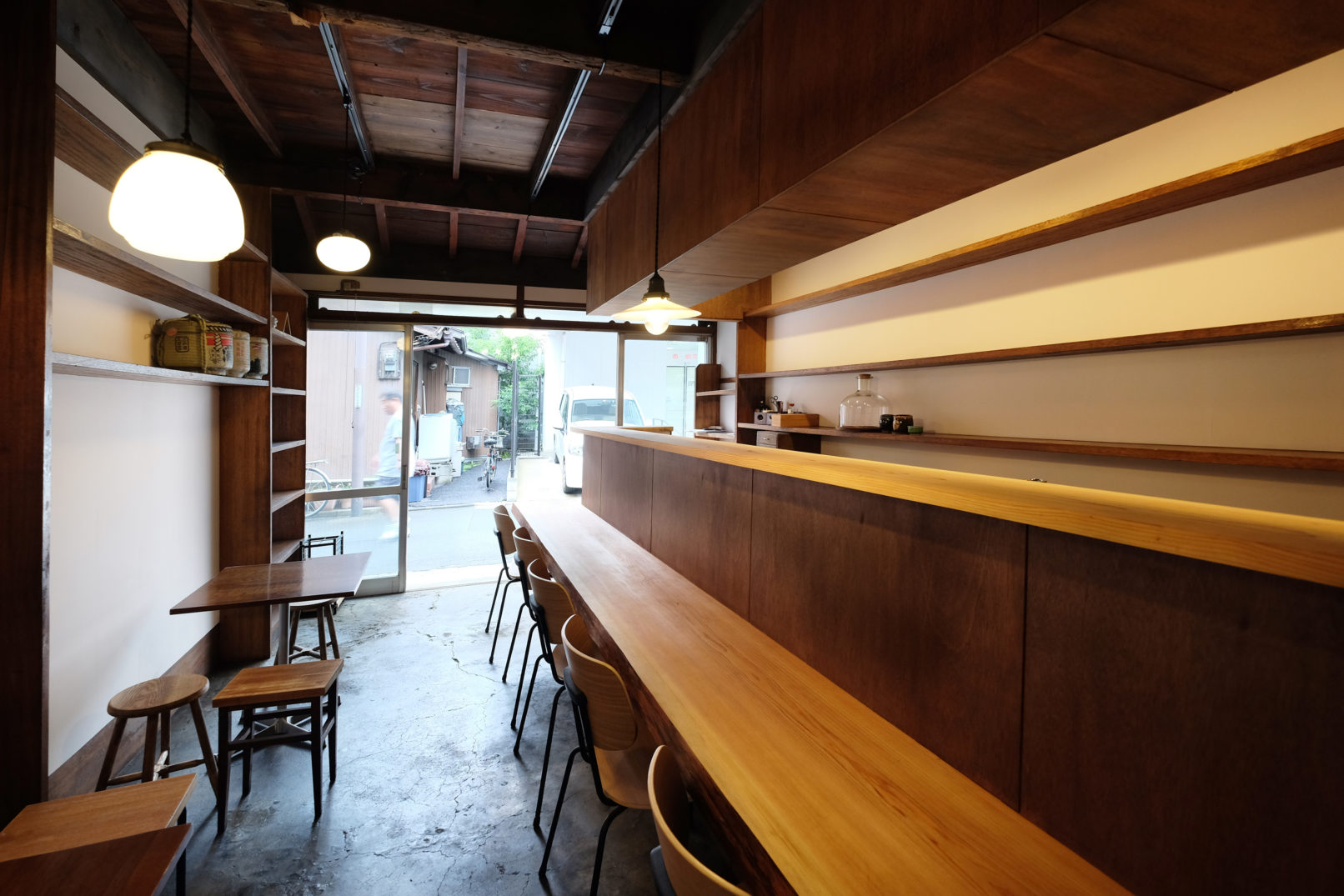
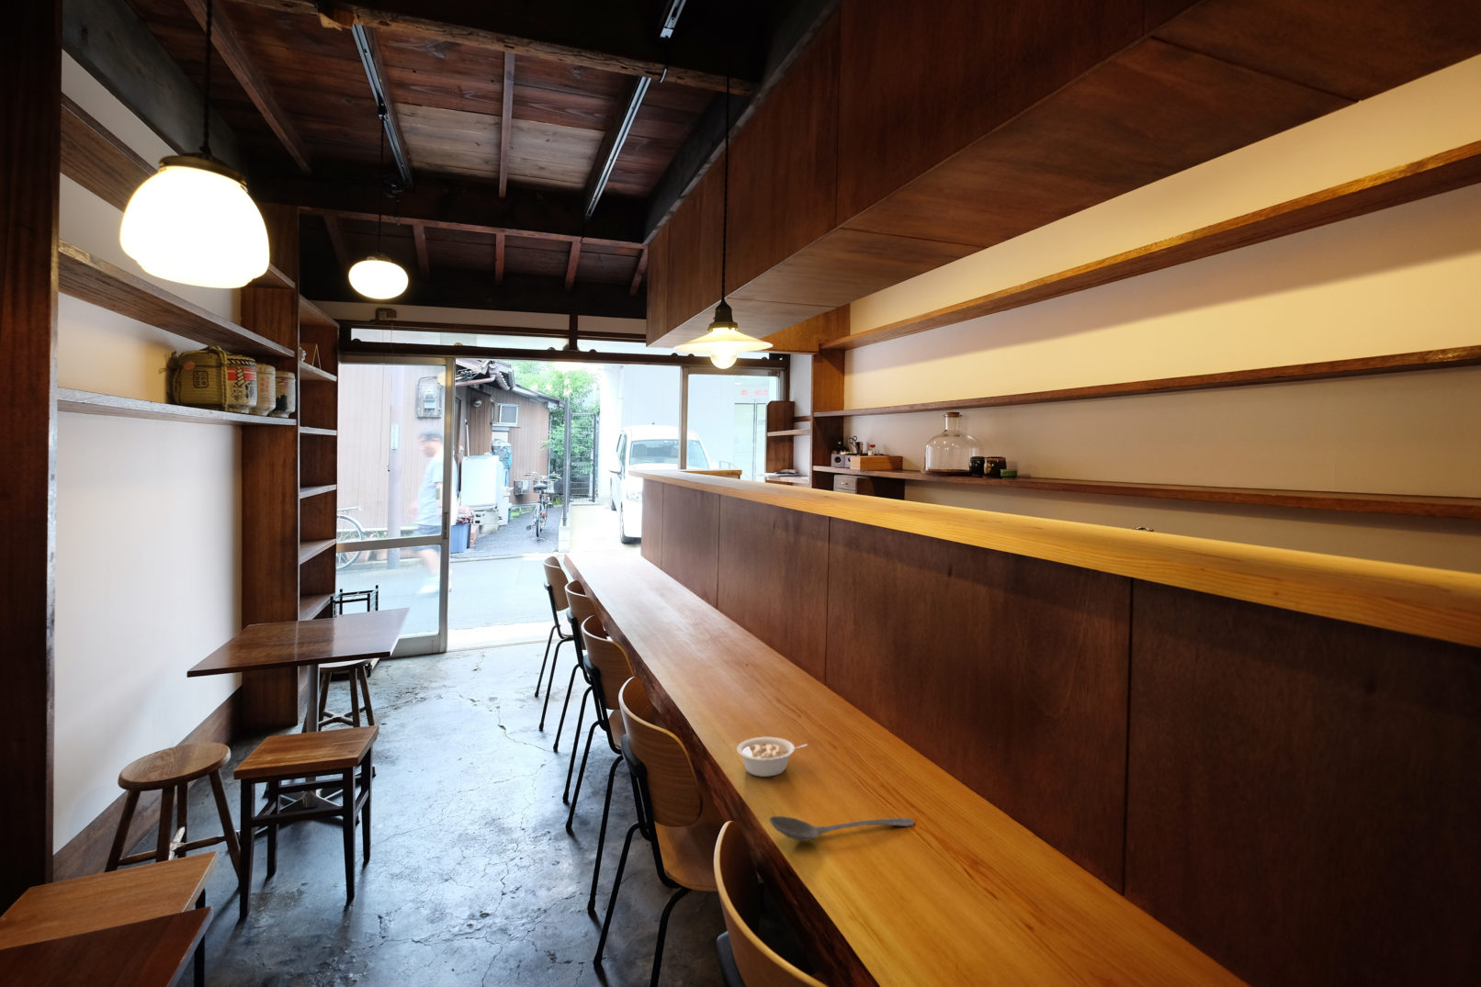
+ legume (767, 755)
+ stirrer (843, 824)
